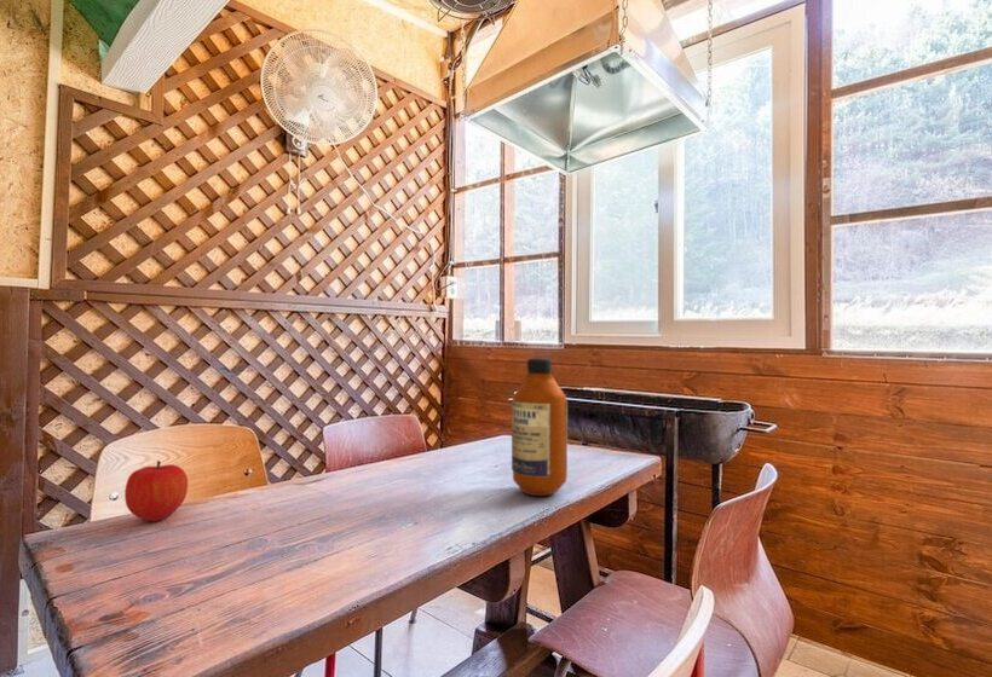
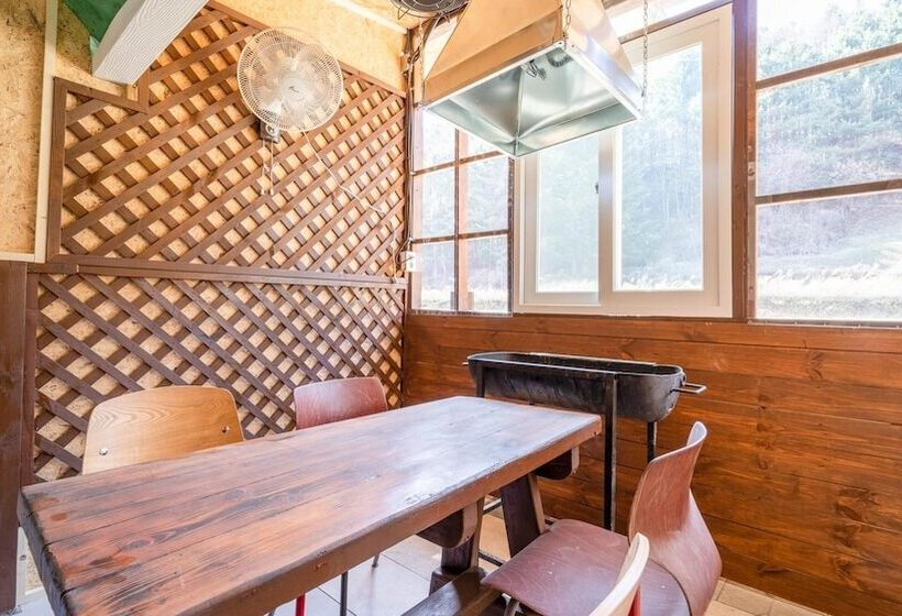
- bottle (540, 424)
- fruit (157, 490)
